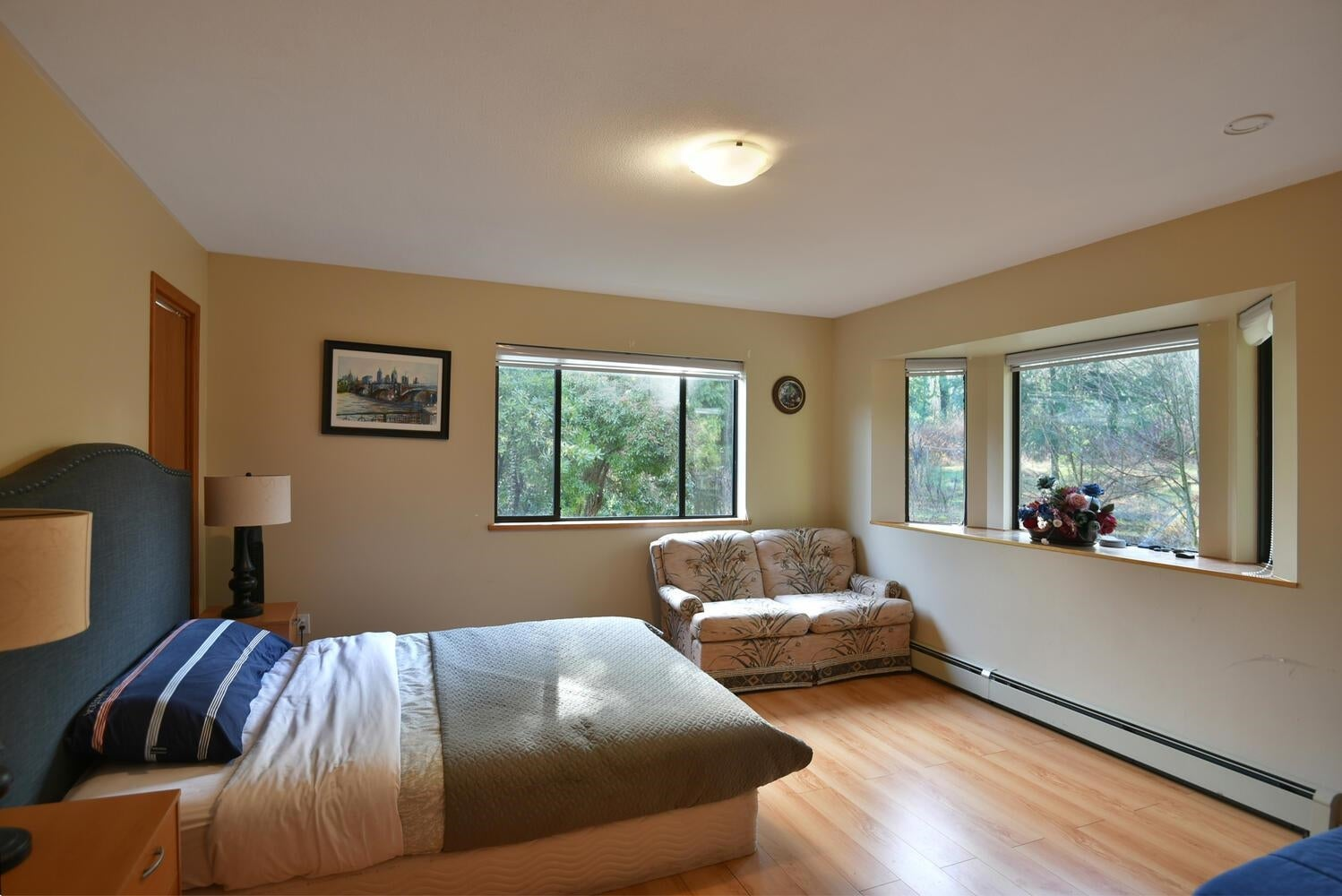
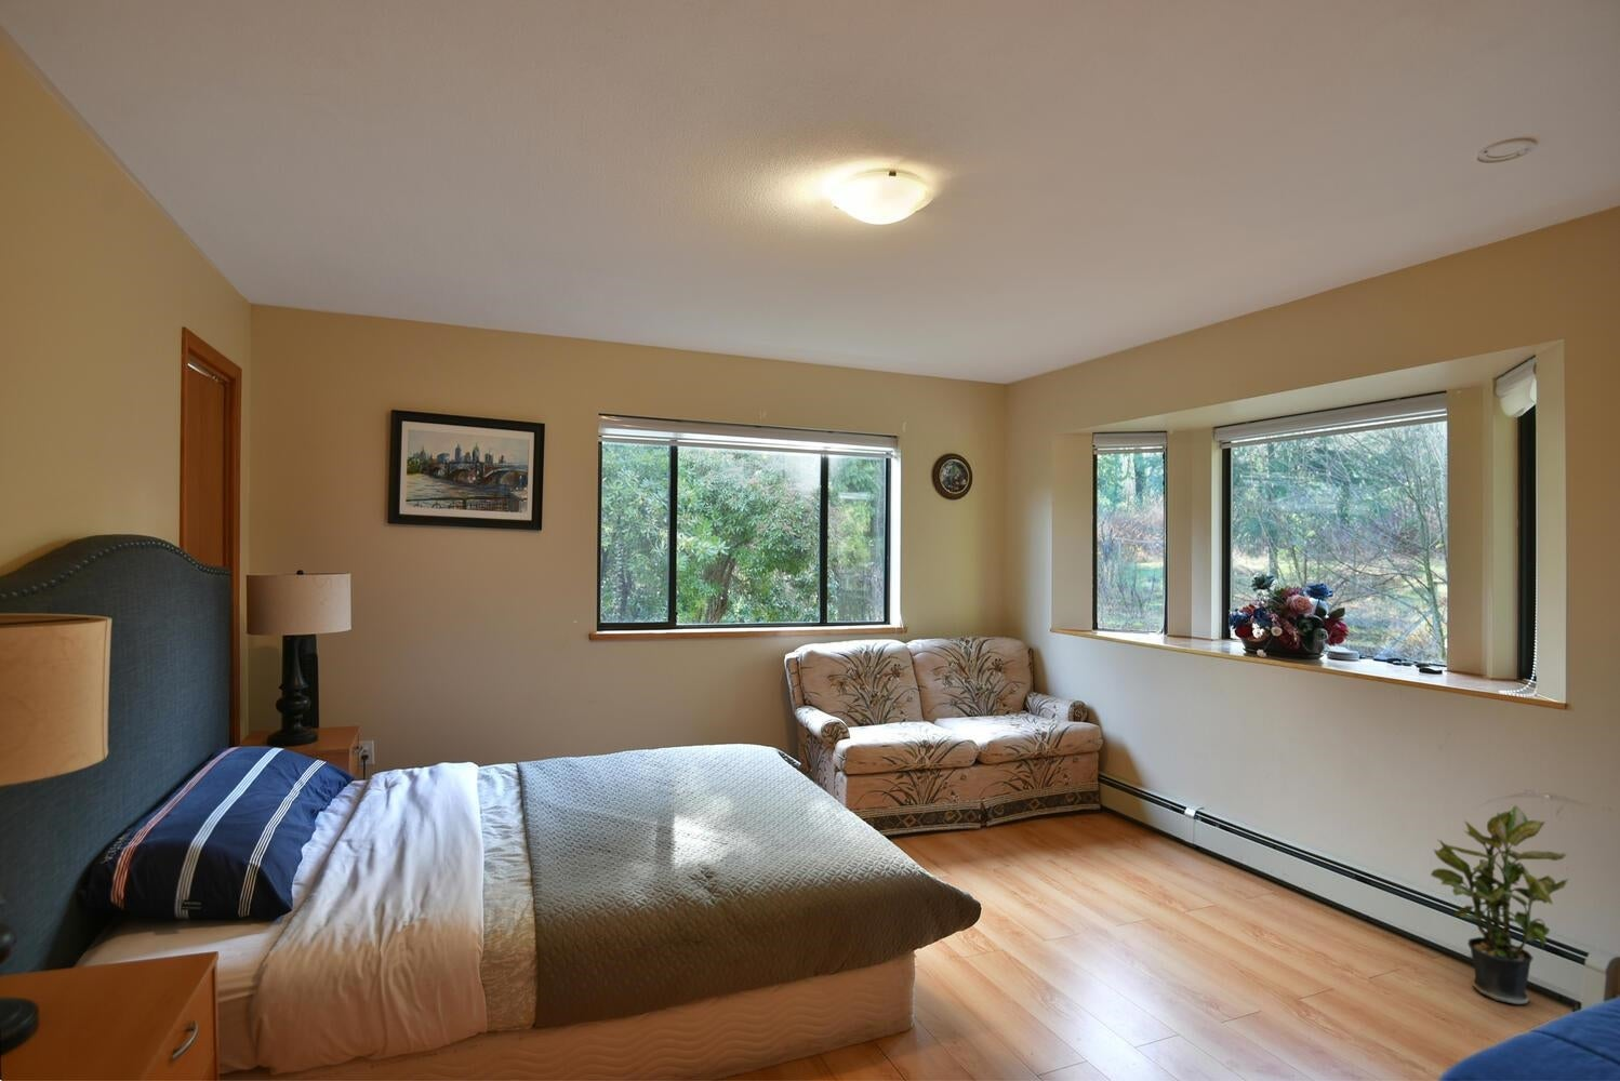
+ potted plant (1497, 898)
